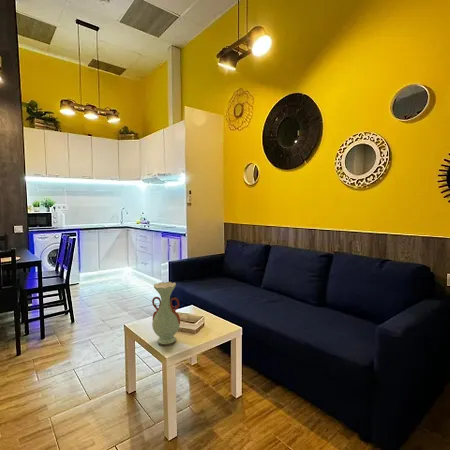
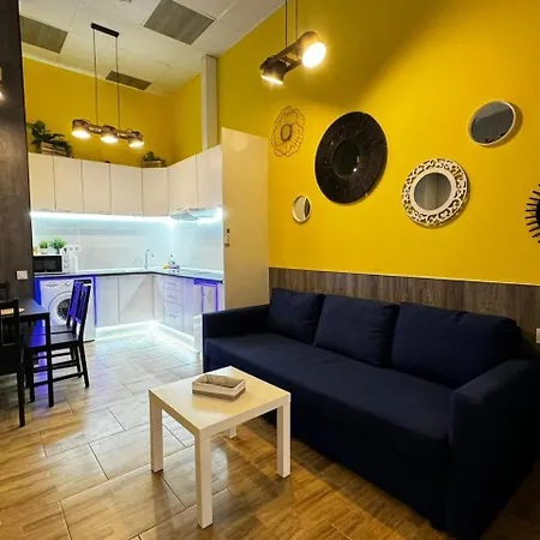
- decorative vase (165, 312)
